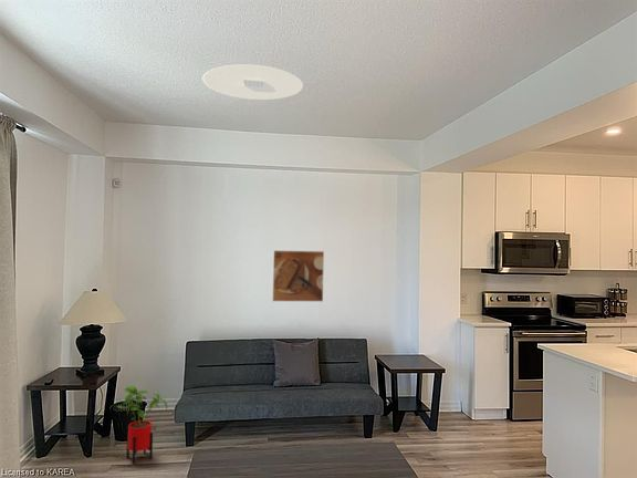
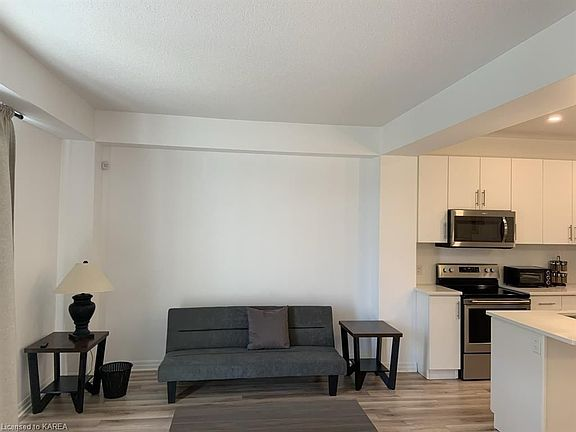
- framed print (297, 276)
- ceiling light (253, 79)
- house plant (137, 420)
